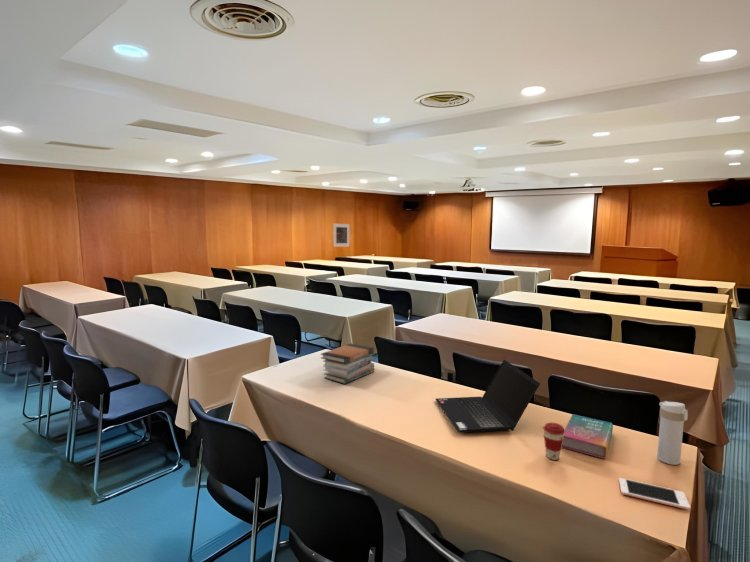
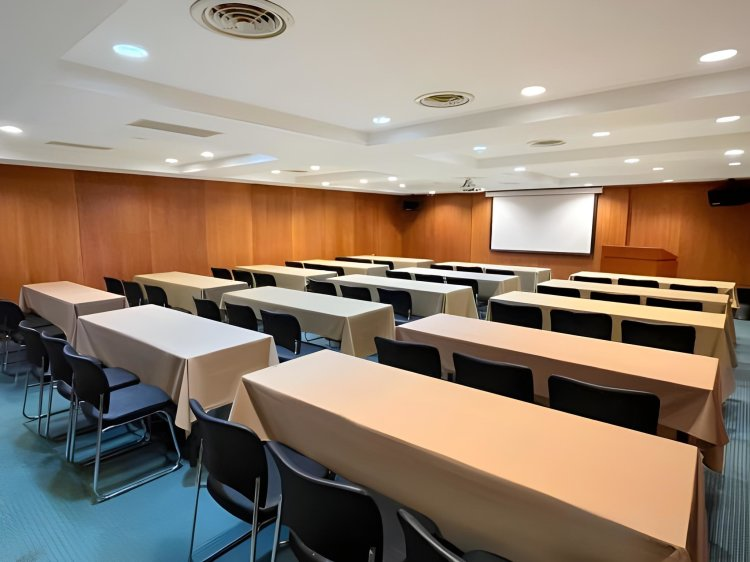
- cell phone (652, 493)
- book (587, 434)
- laptop computer (484, 393)
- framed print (341, 235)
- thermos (671, 431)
- book stack (348, 362)
- coffee cup (553, 441)
